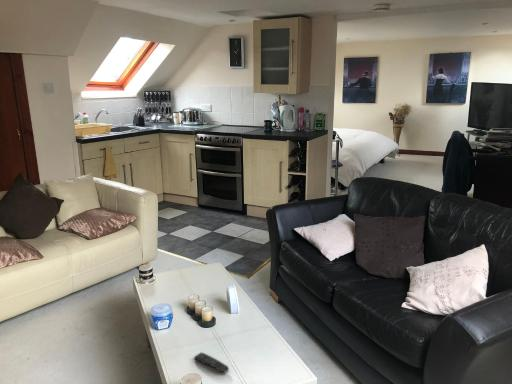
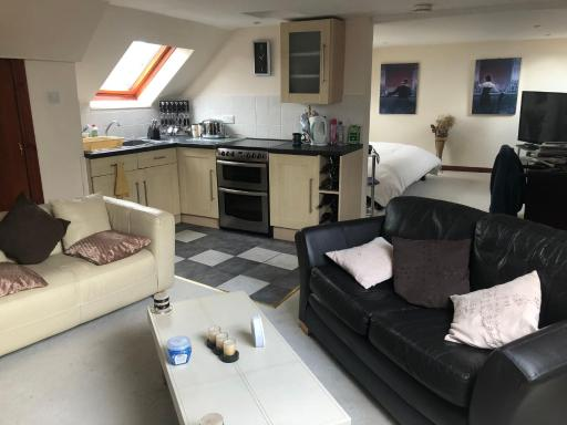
- remote control (212, 362)
